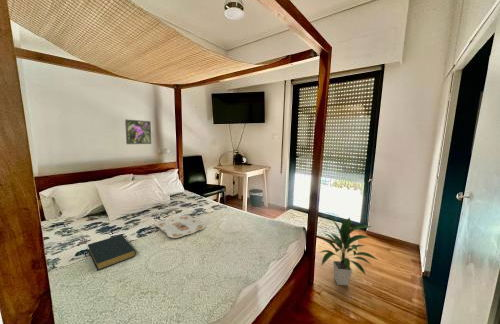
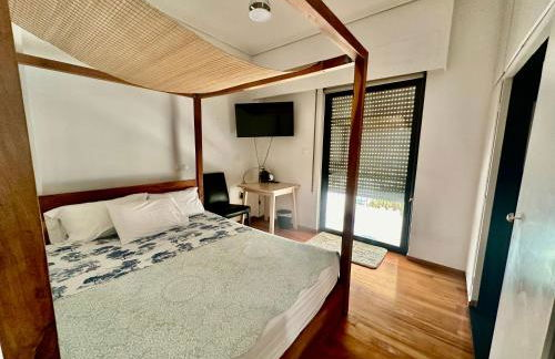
- hardback book (111, 250)
- indoor plant (344, 249)
- serving tray (180, 225)
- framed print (138, 132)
